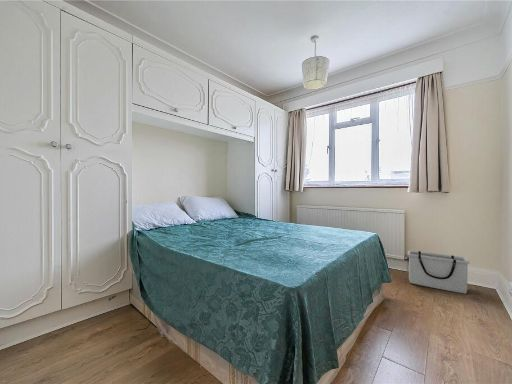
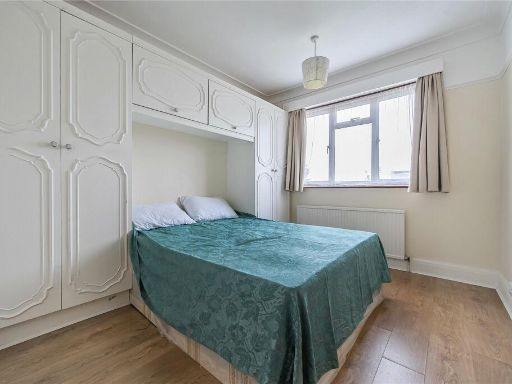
- storage bin (436, 270)
